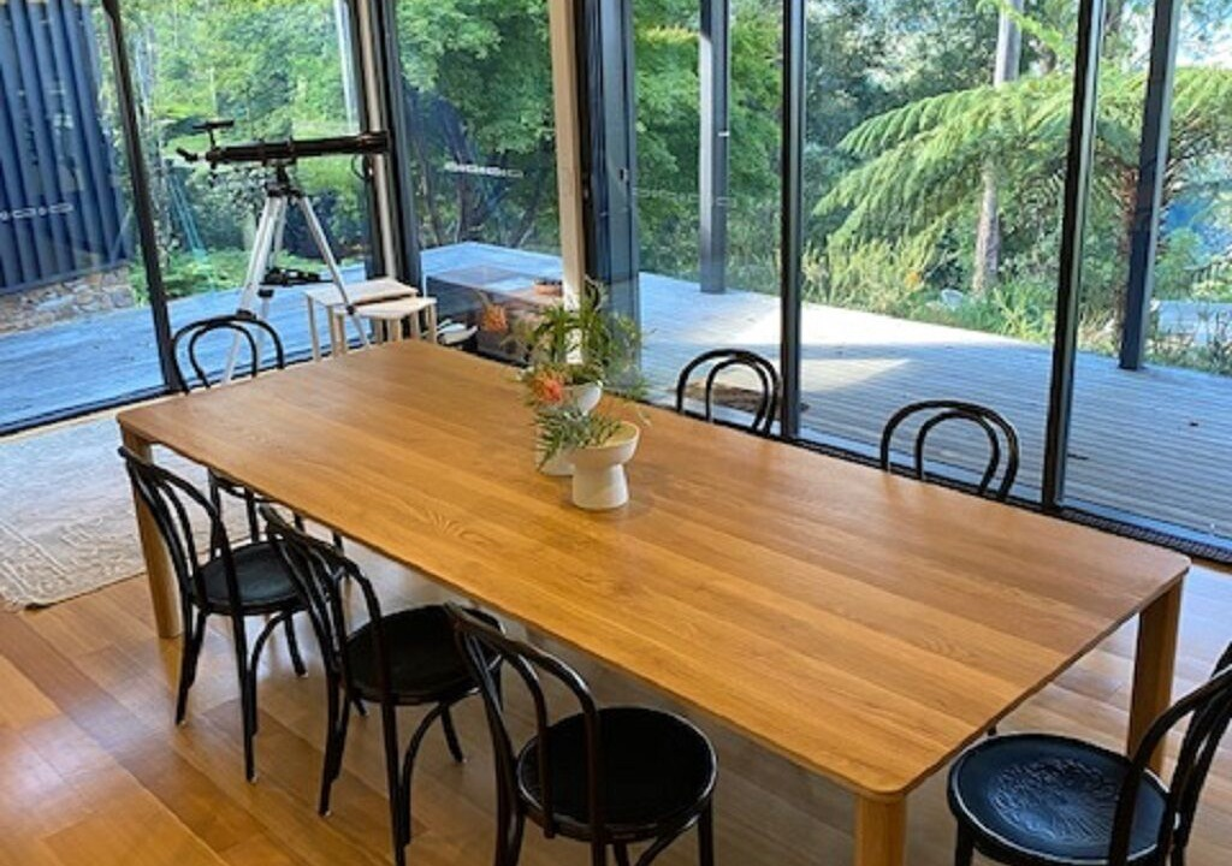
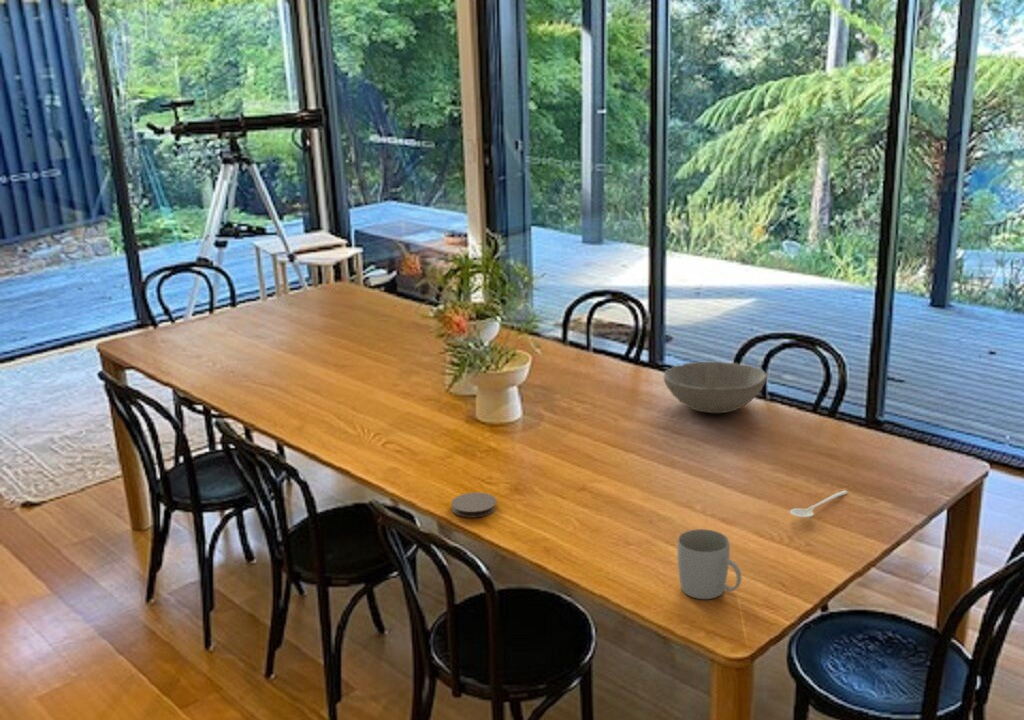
+ coaster (474, 504)
+ mug (711, 568)
+ bowl (713, 391)
+ stirrer (820, 503)
